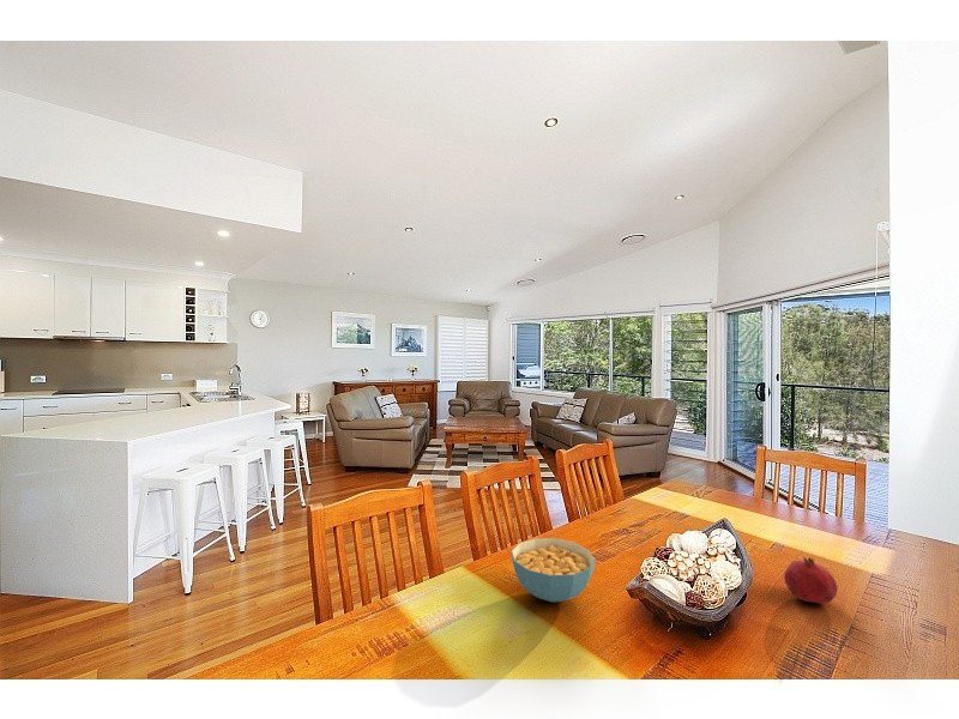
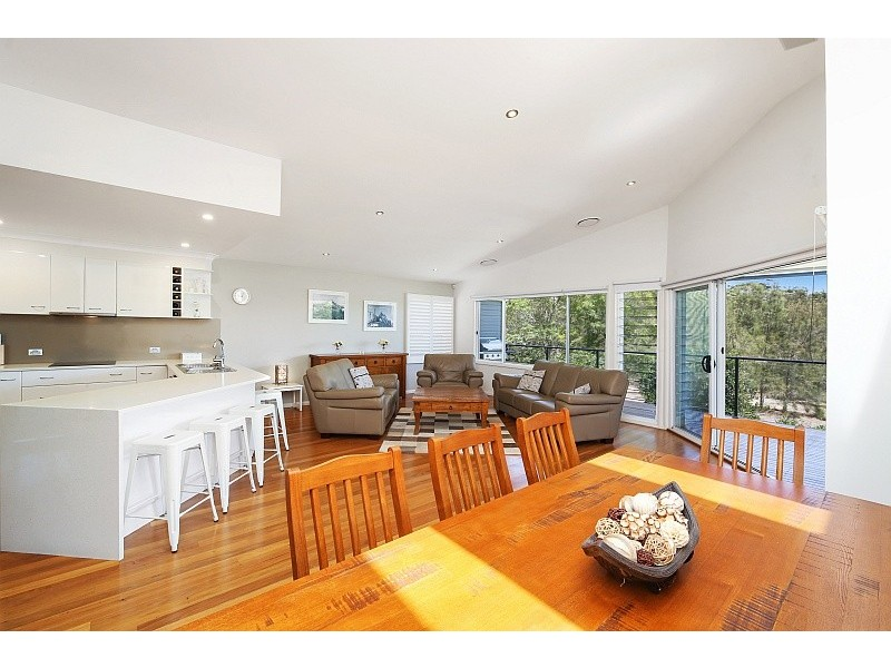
- fruit (809, 578)
- cereal bowl (551, 574)
